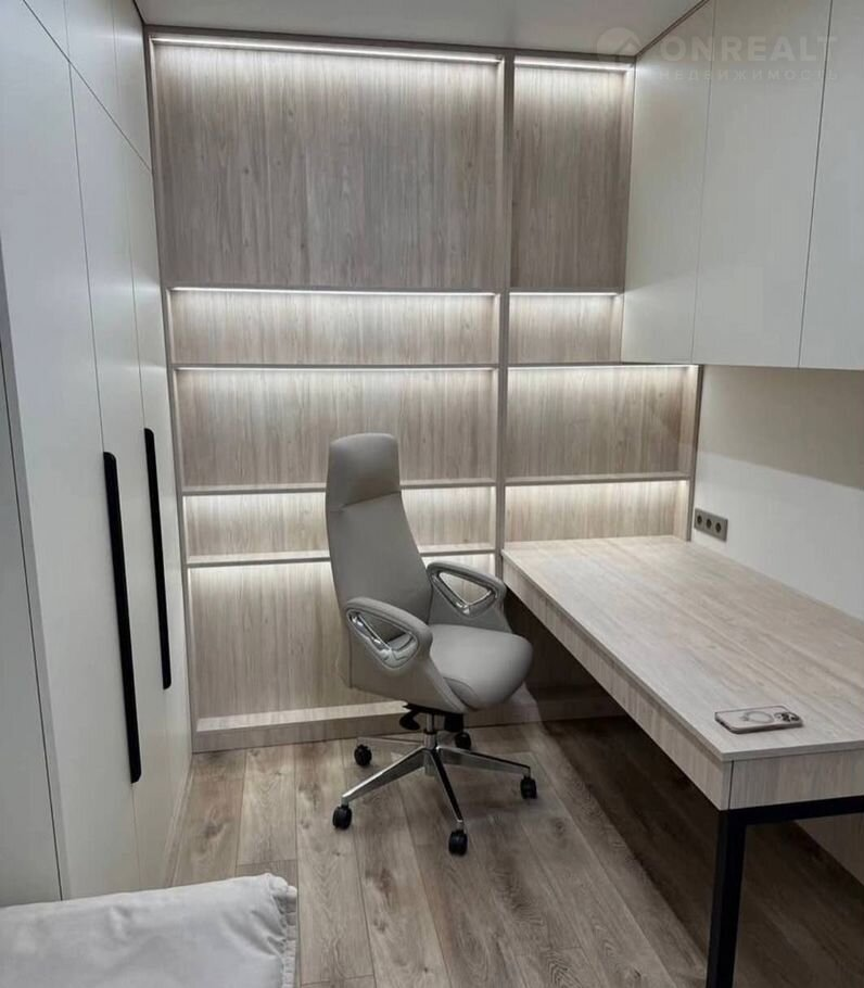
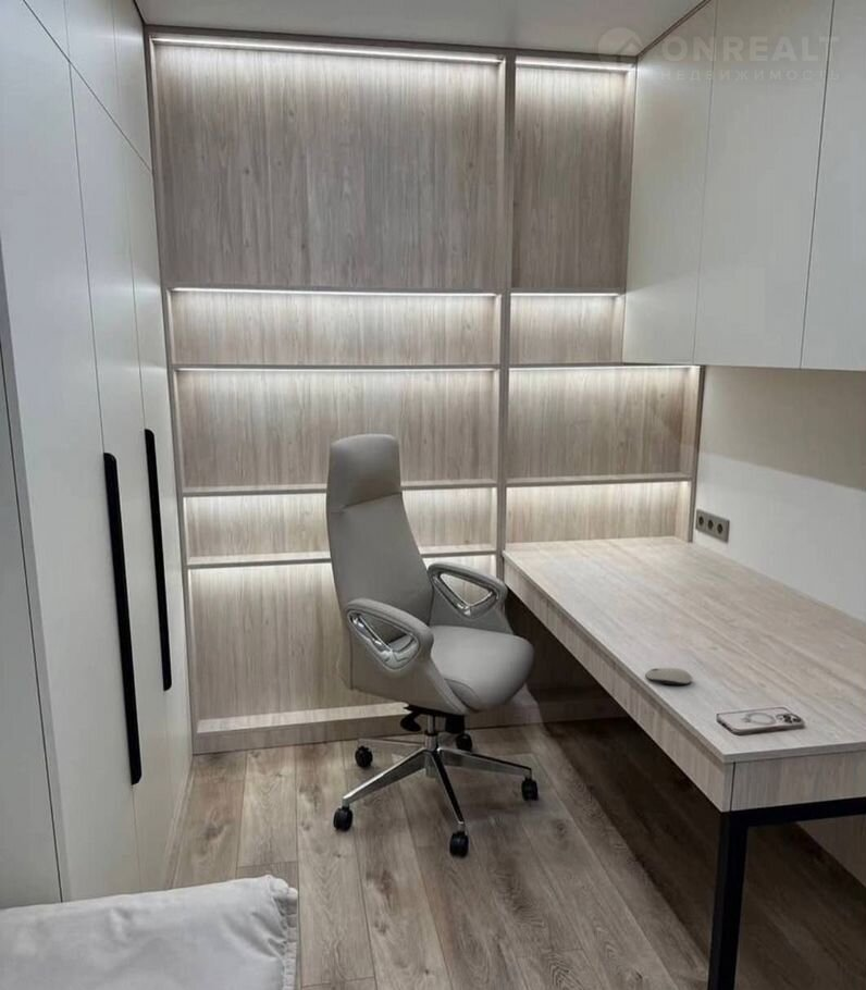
+ computer mouse (668, 673)
